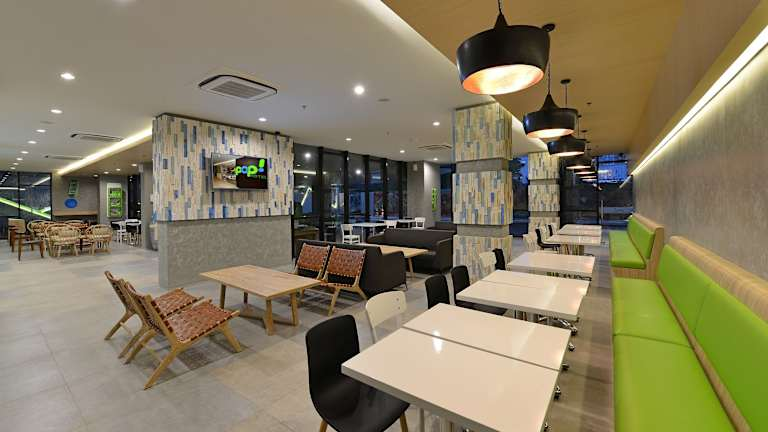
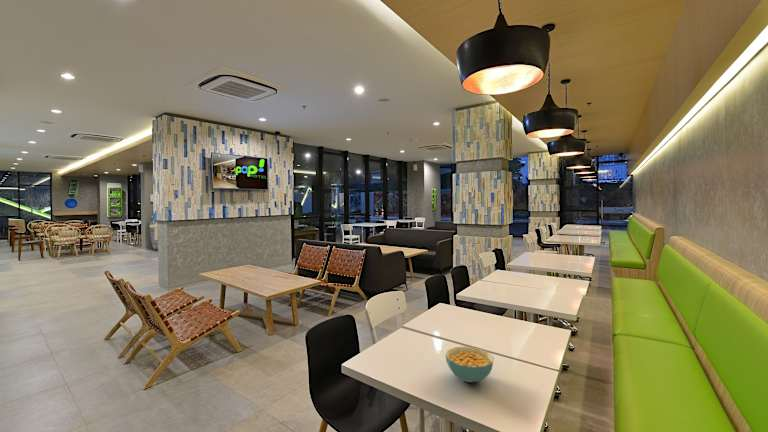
+ cereal bowl (469, 367)
